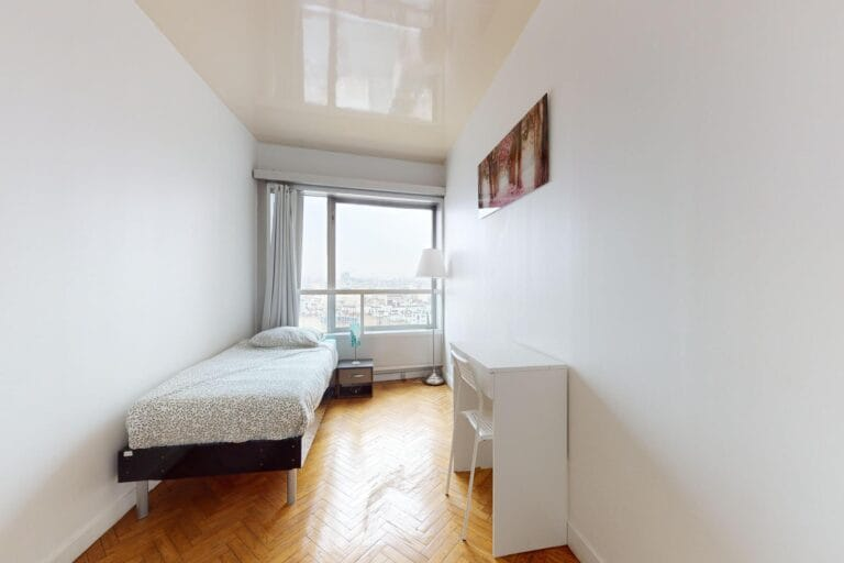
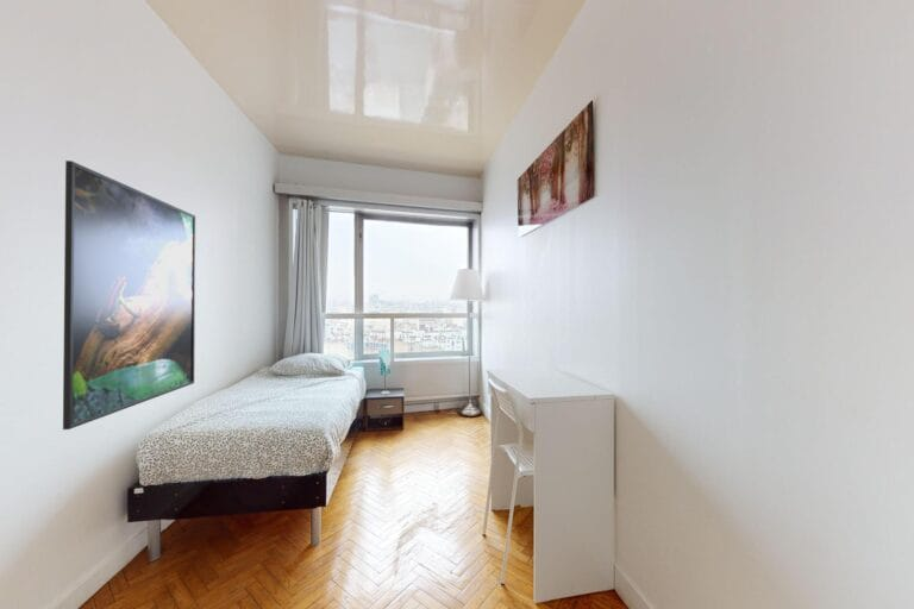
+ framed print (144, 297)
